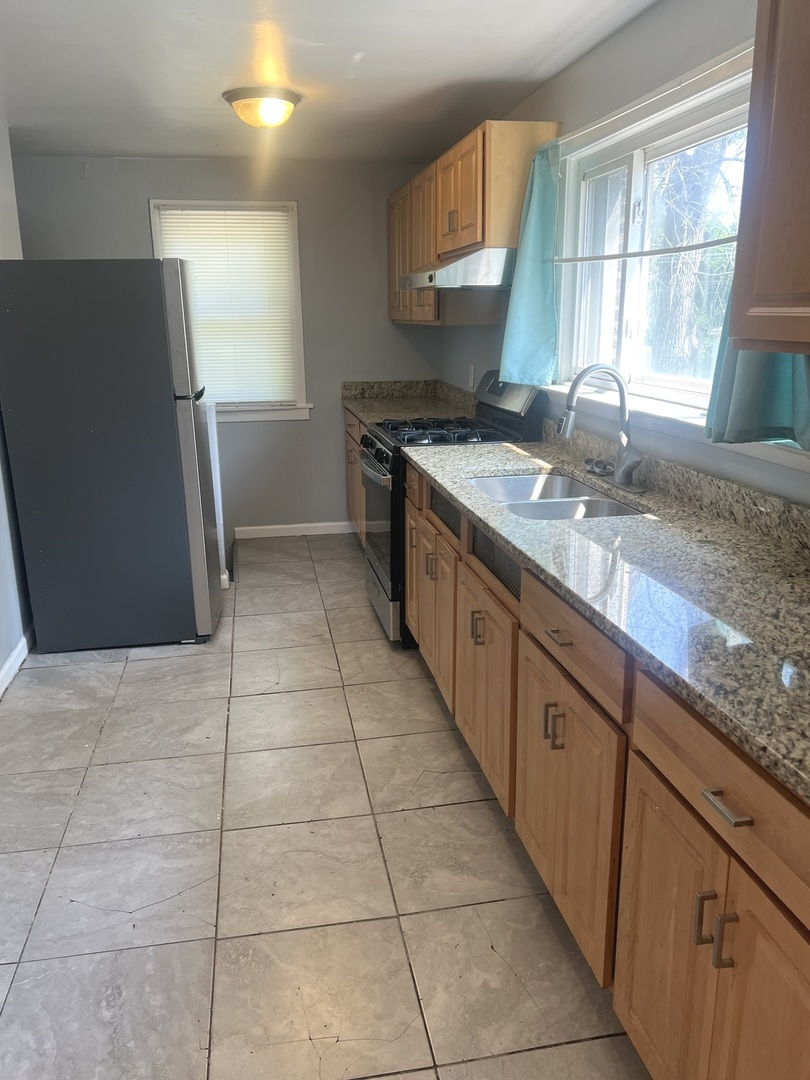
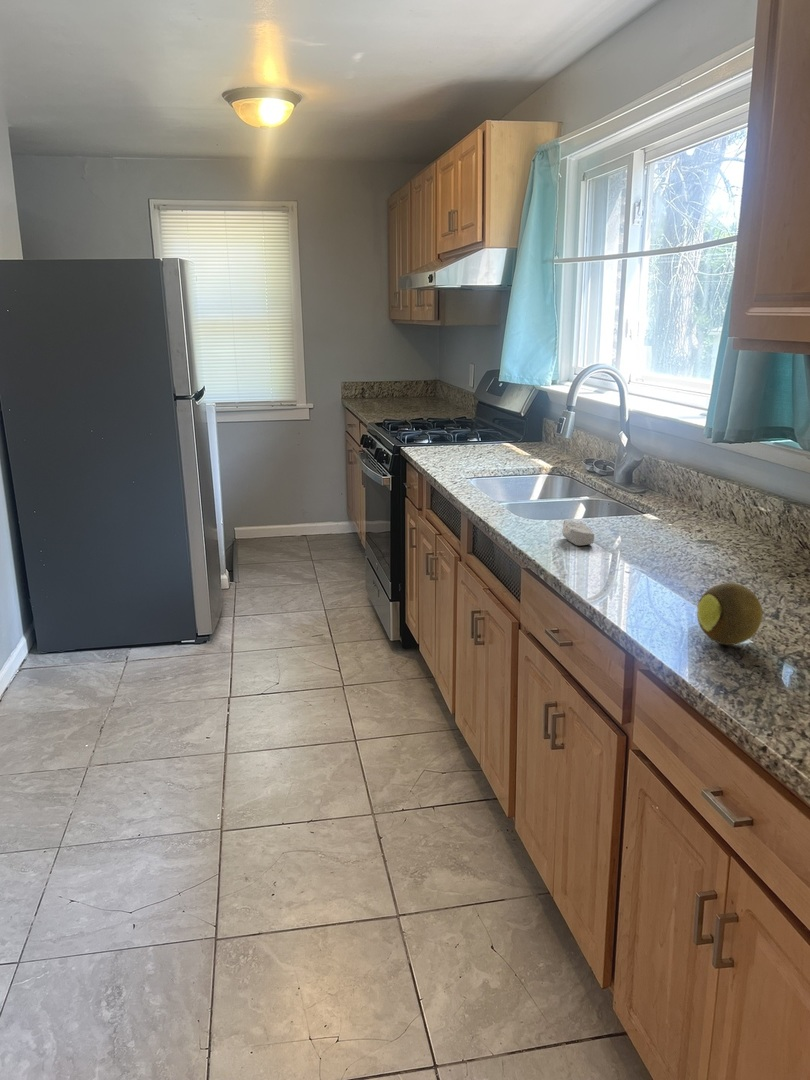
+ fruit (729, 613)
+ soap bar (577, 532)
